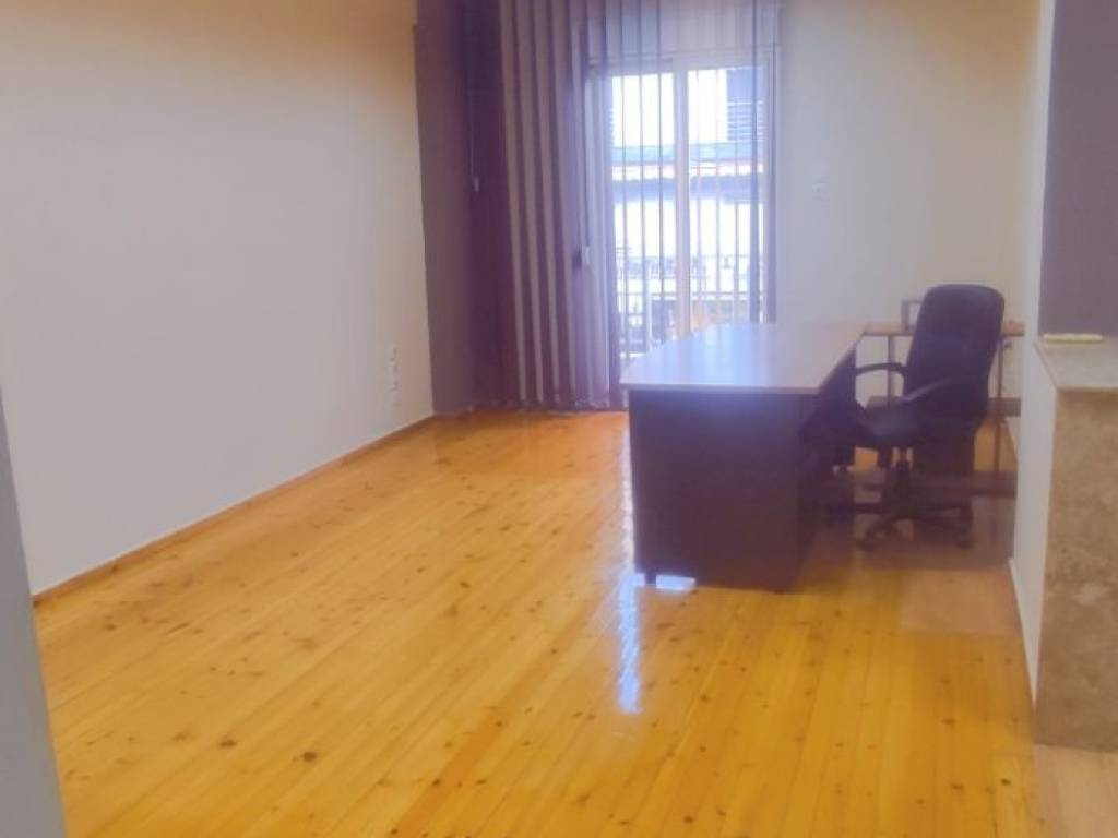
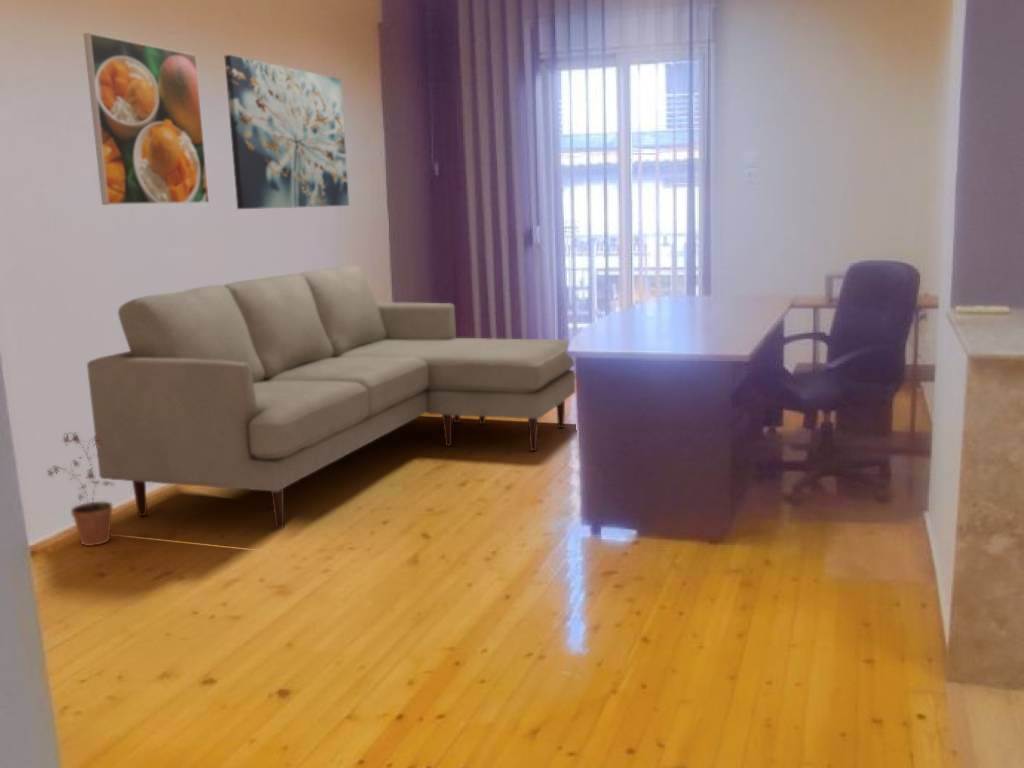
+ wall art (293, 138)
+ potted plant (84, 487)
+ sofa (373, 372)
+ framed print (151, 125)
